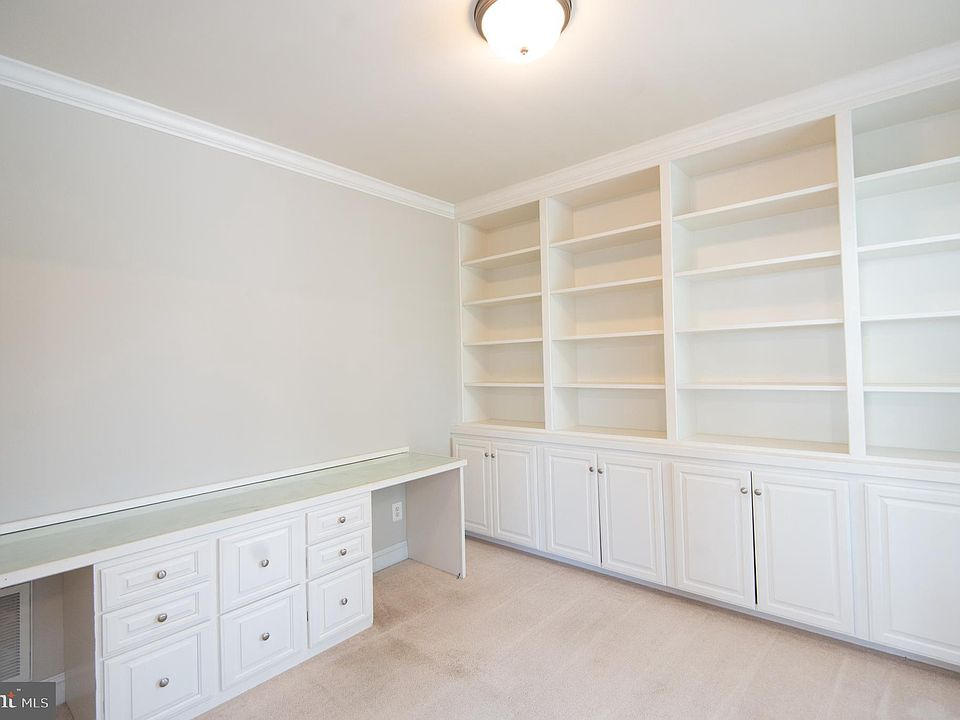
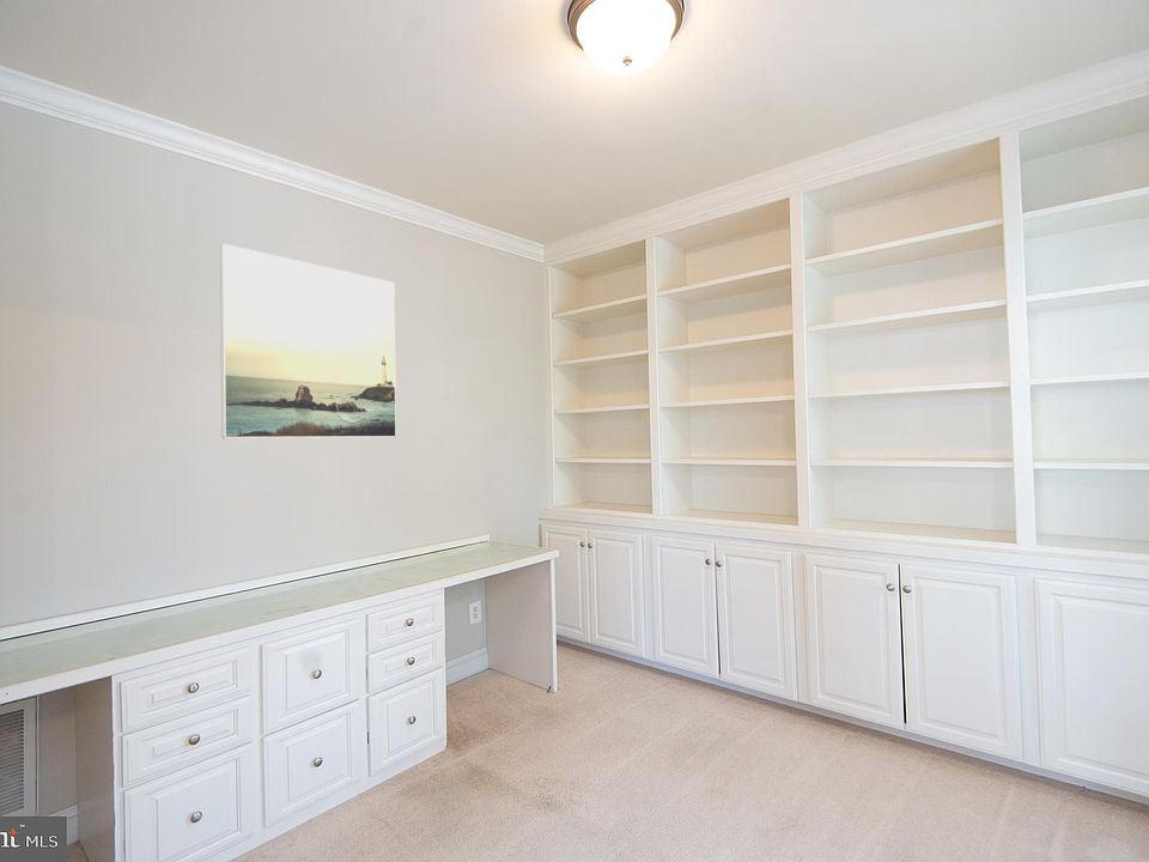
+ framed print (317, 351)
